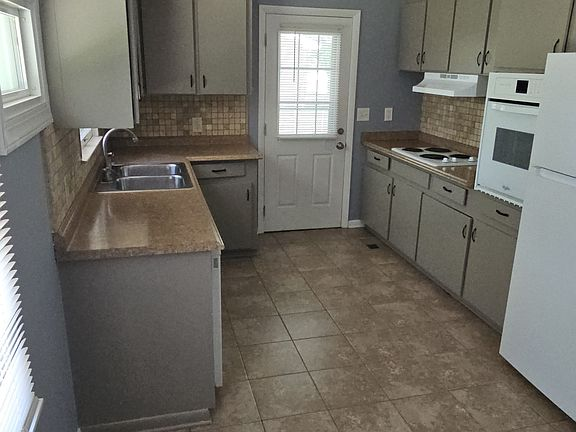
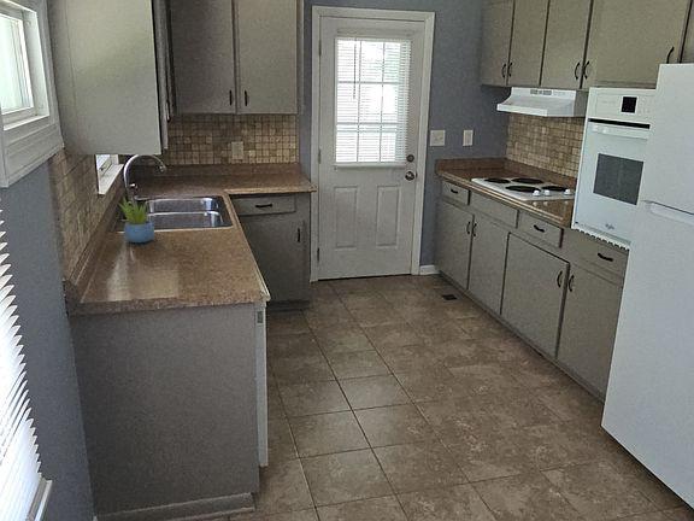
+ succulent plant (137, 218)
